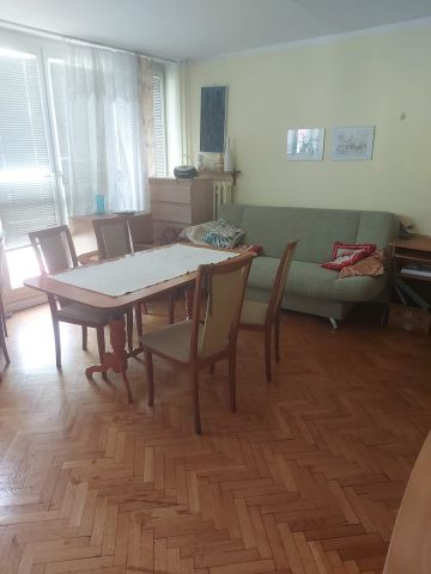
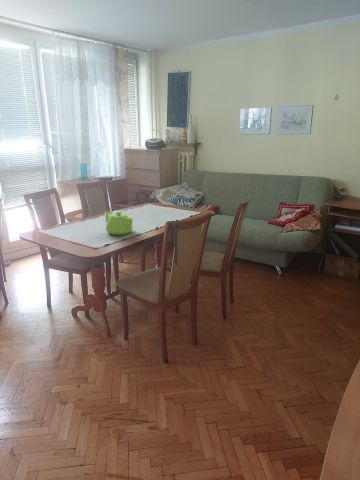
+ teapot (118, 221)
